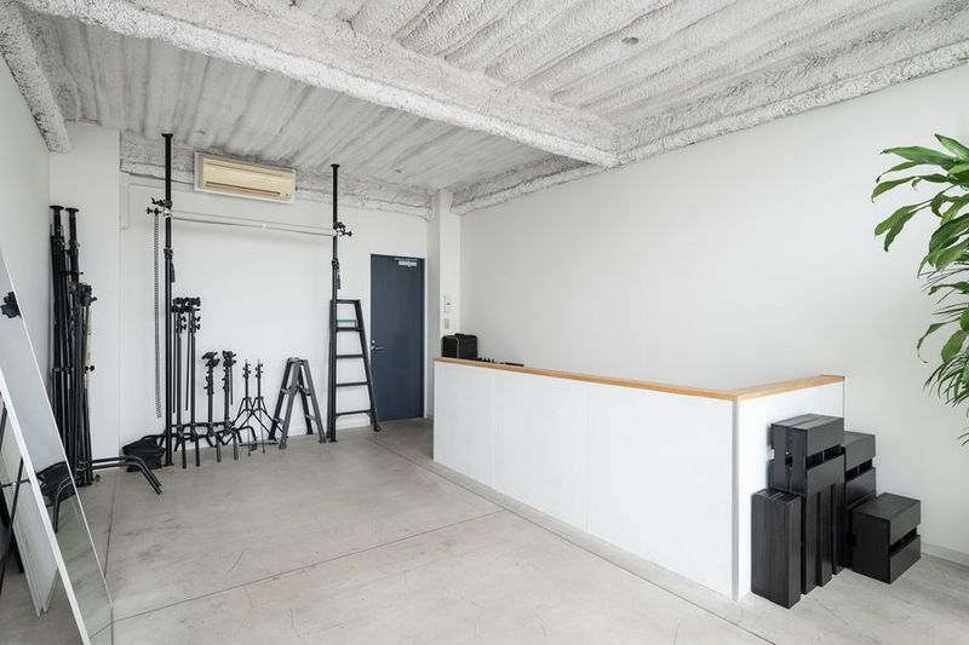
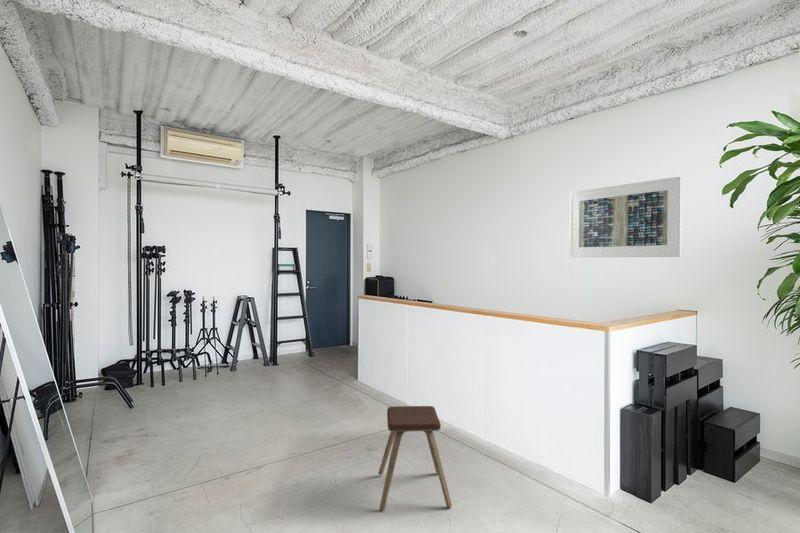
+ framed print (619, 221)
+ music stool (398, 449)
